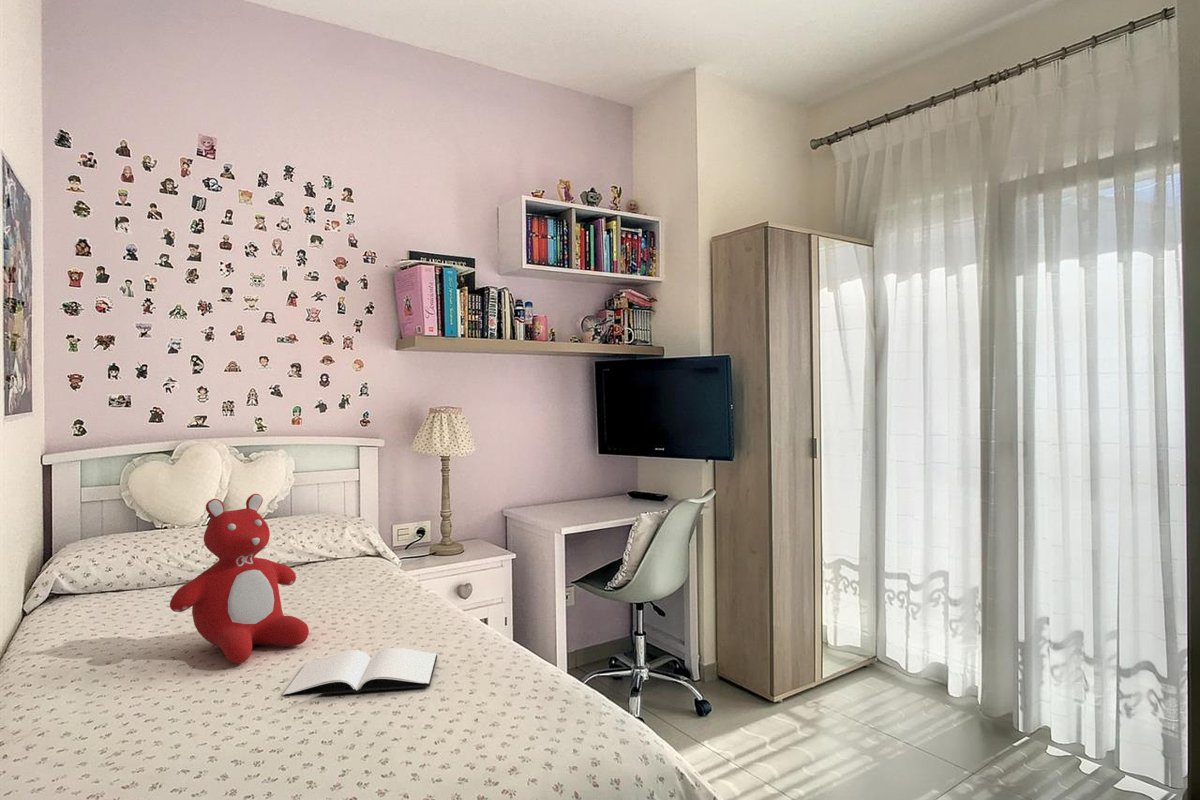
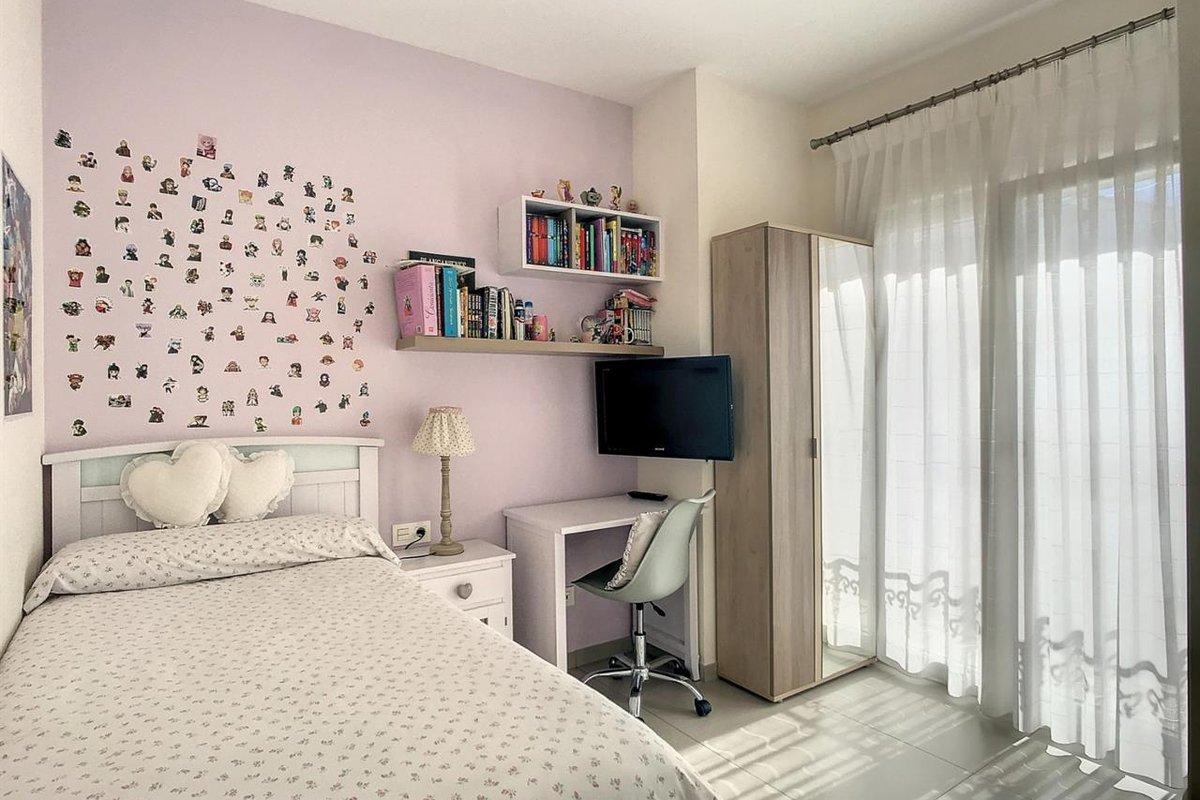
- book (365, 670)
- teddy bear (247, 572)
